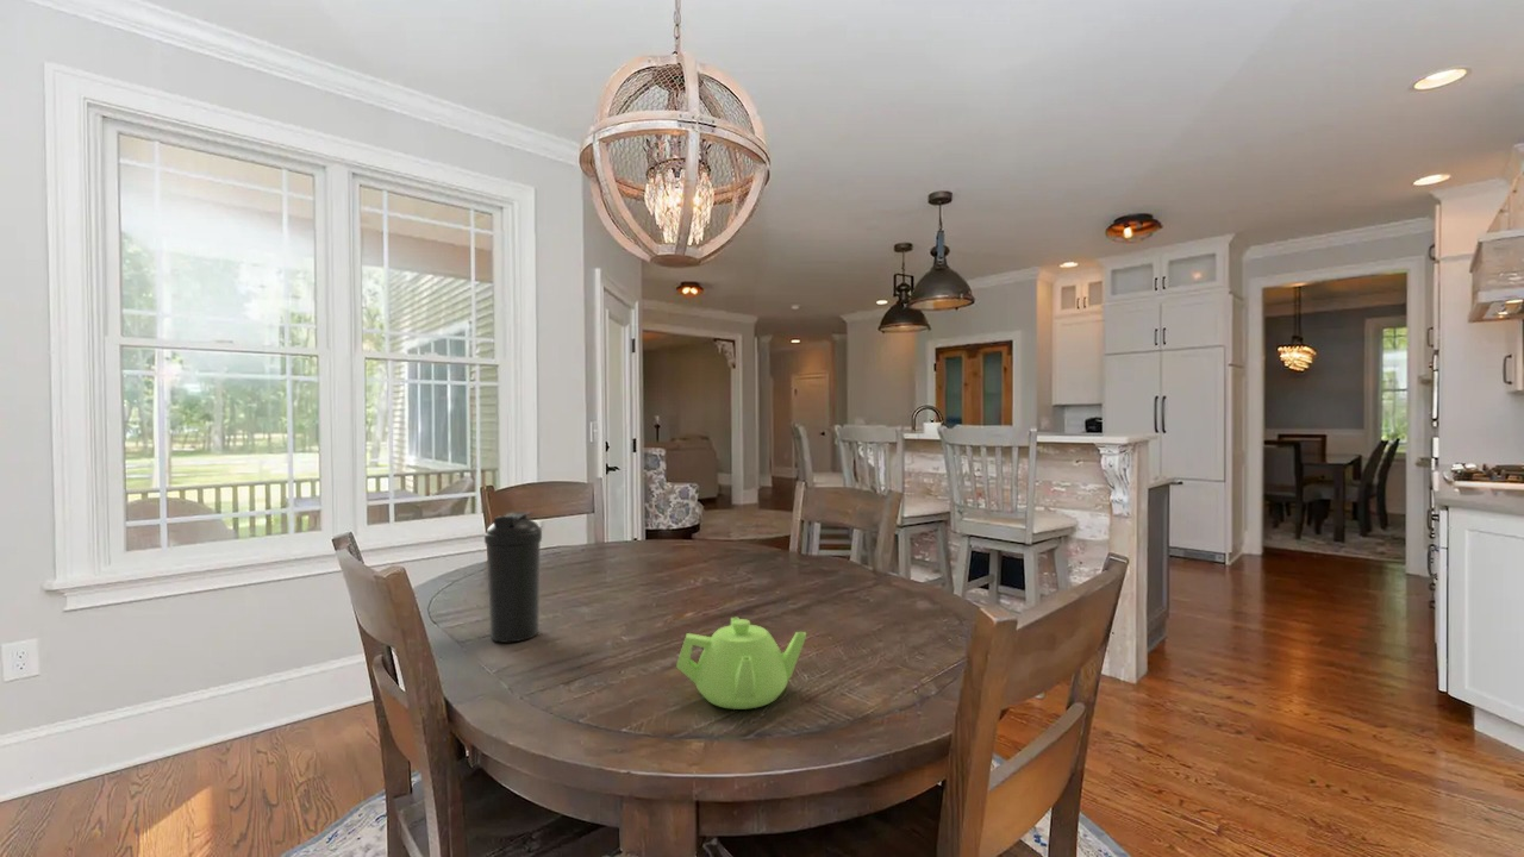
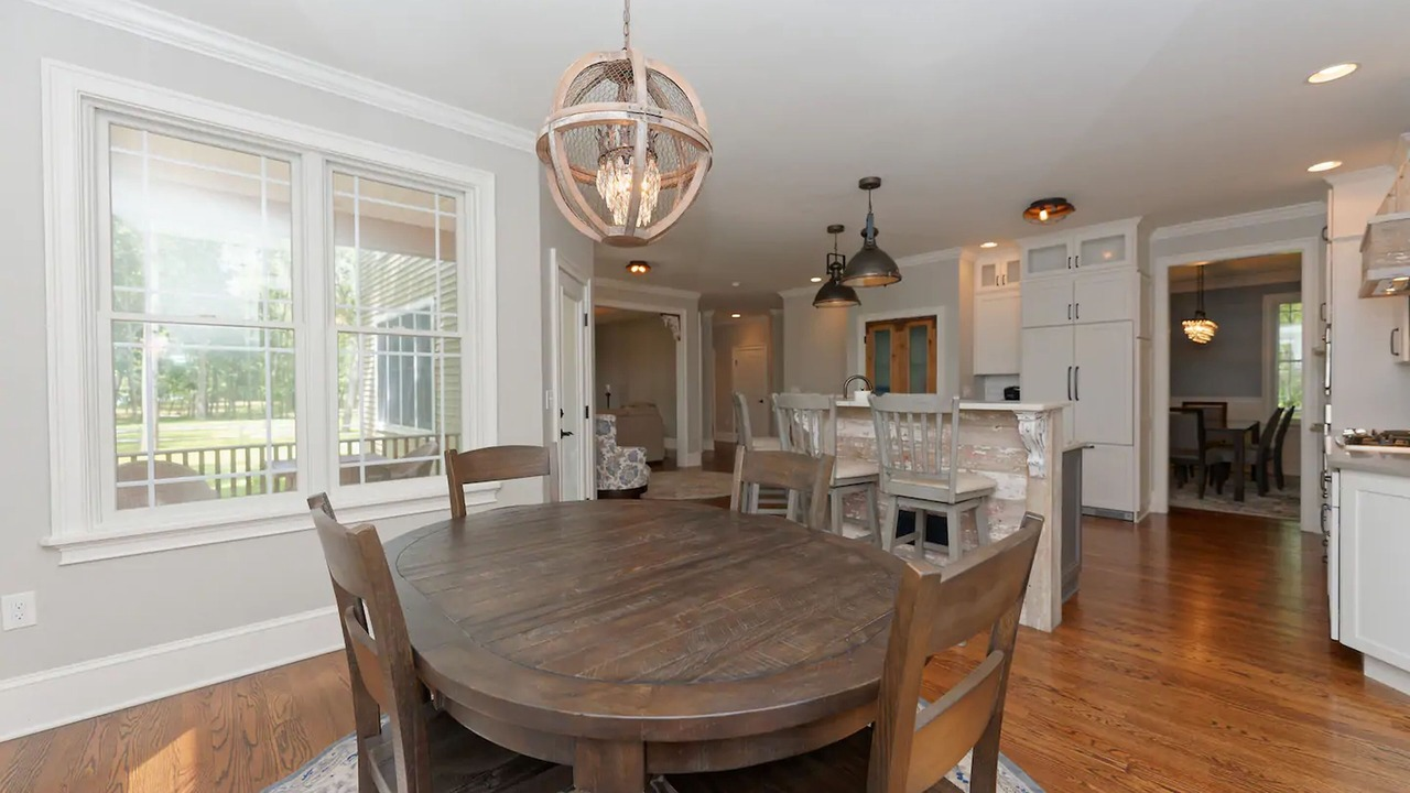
- water bottle (513, 574)
- teapot (742, 656)
